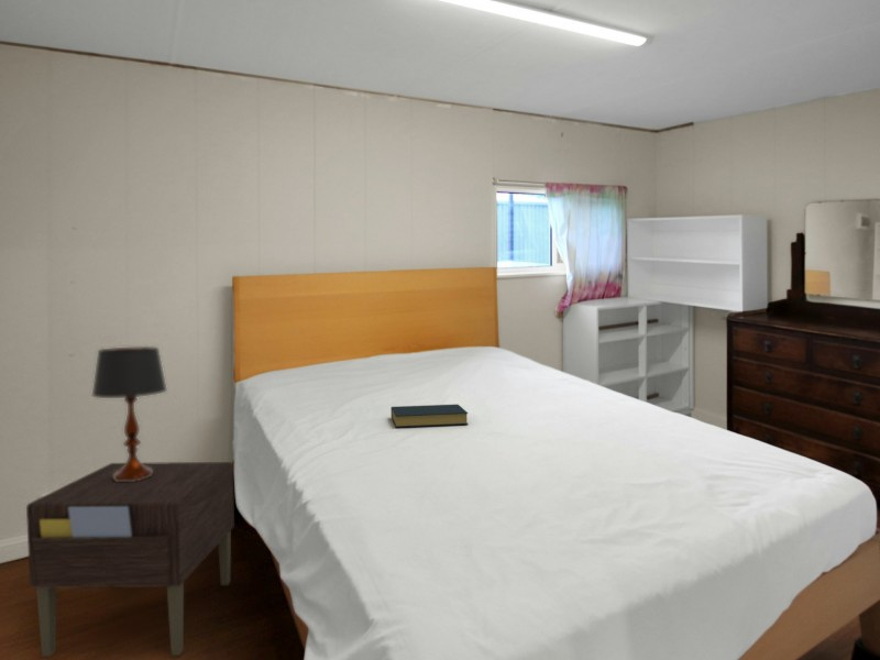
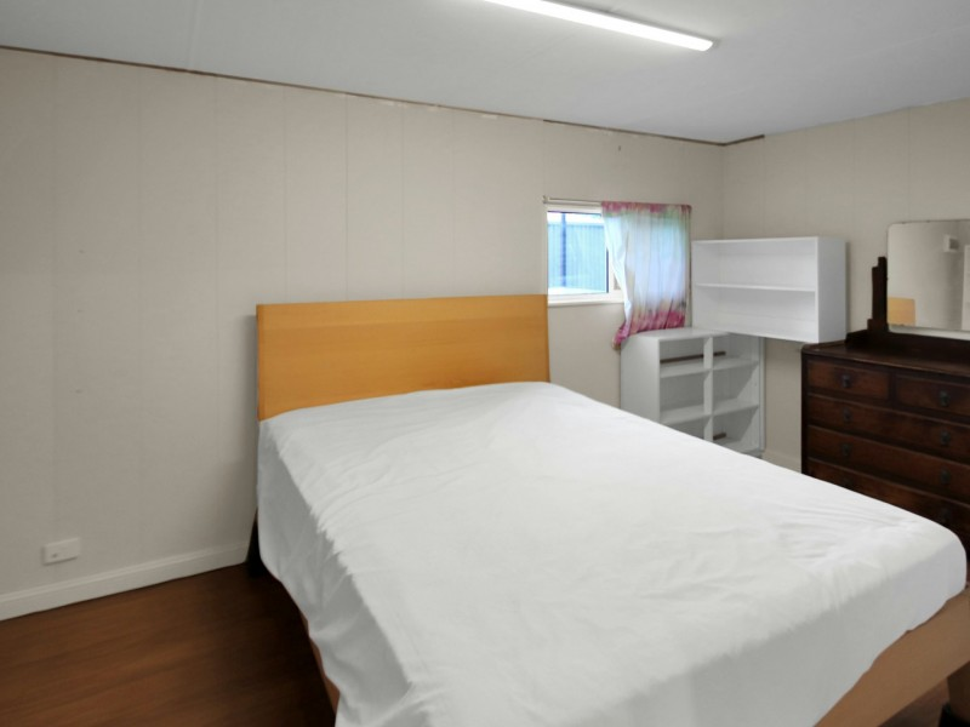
- hardback book (428, 415)
- table lamp (131, 413)
- nightstand (141, 551)
